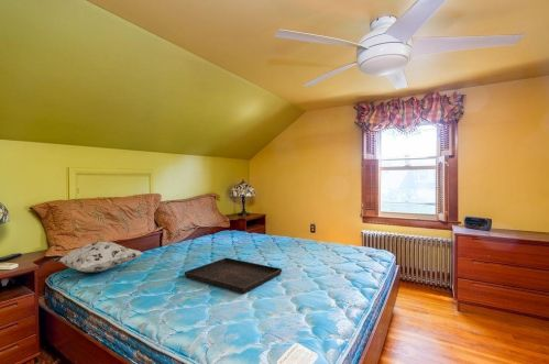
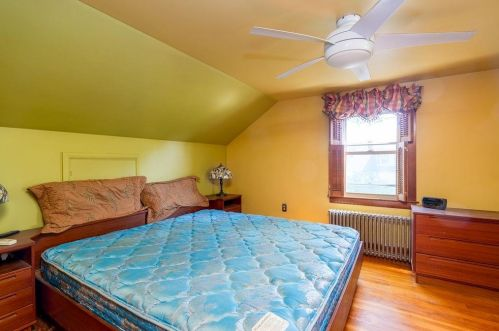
- decorative pillow (98, 256)
- serving tray (233, 273)
